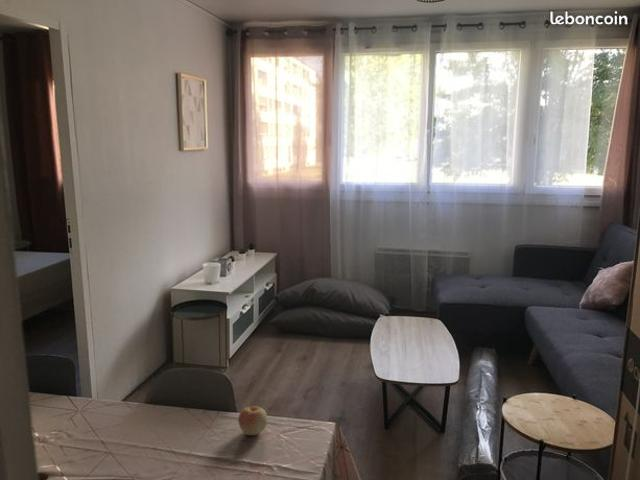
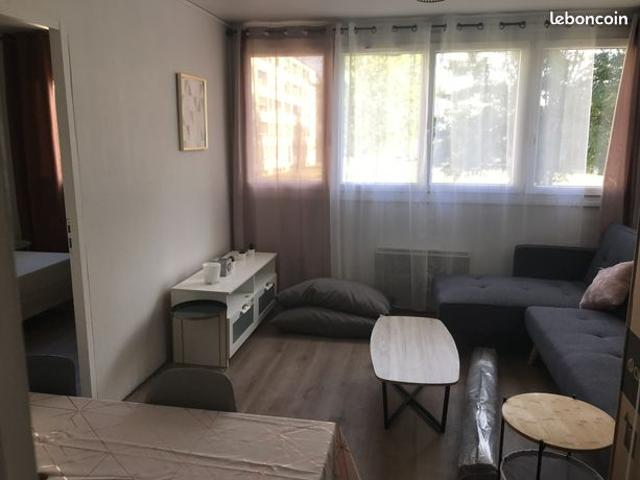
- apple (253, 420)
